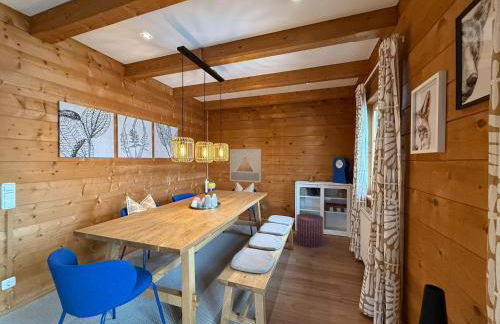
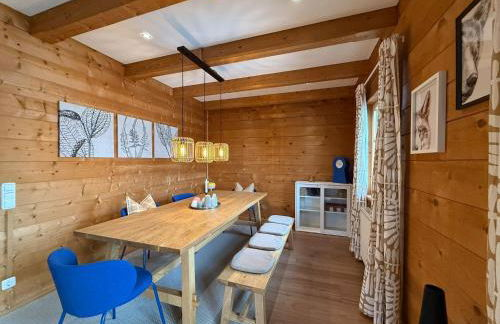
- wall art (245, 165)
- stool (309, 229)
